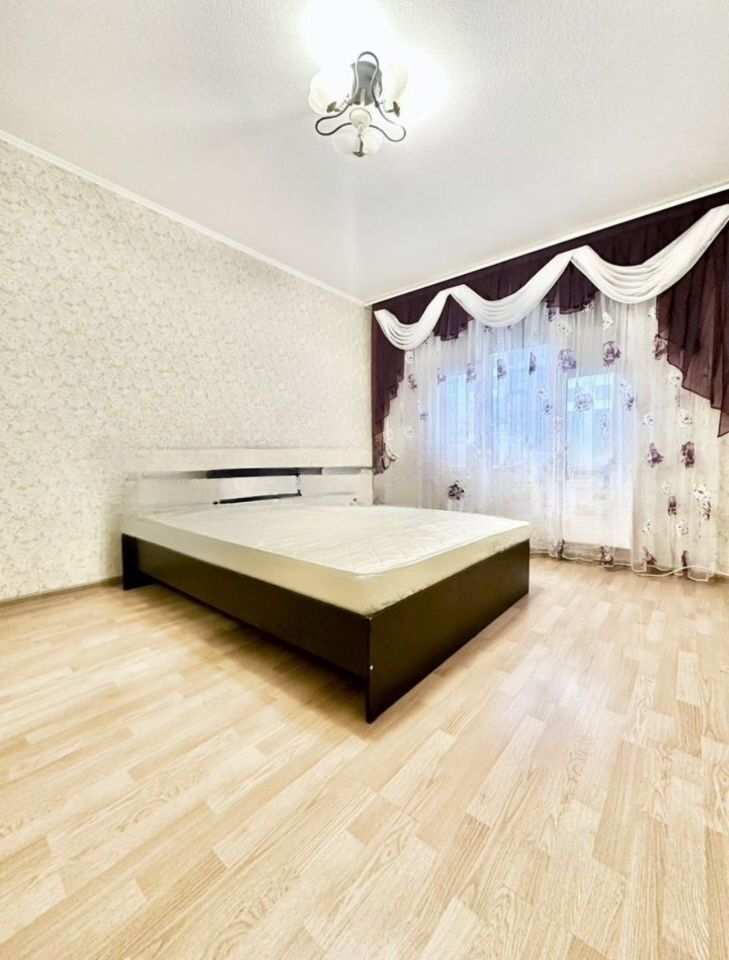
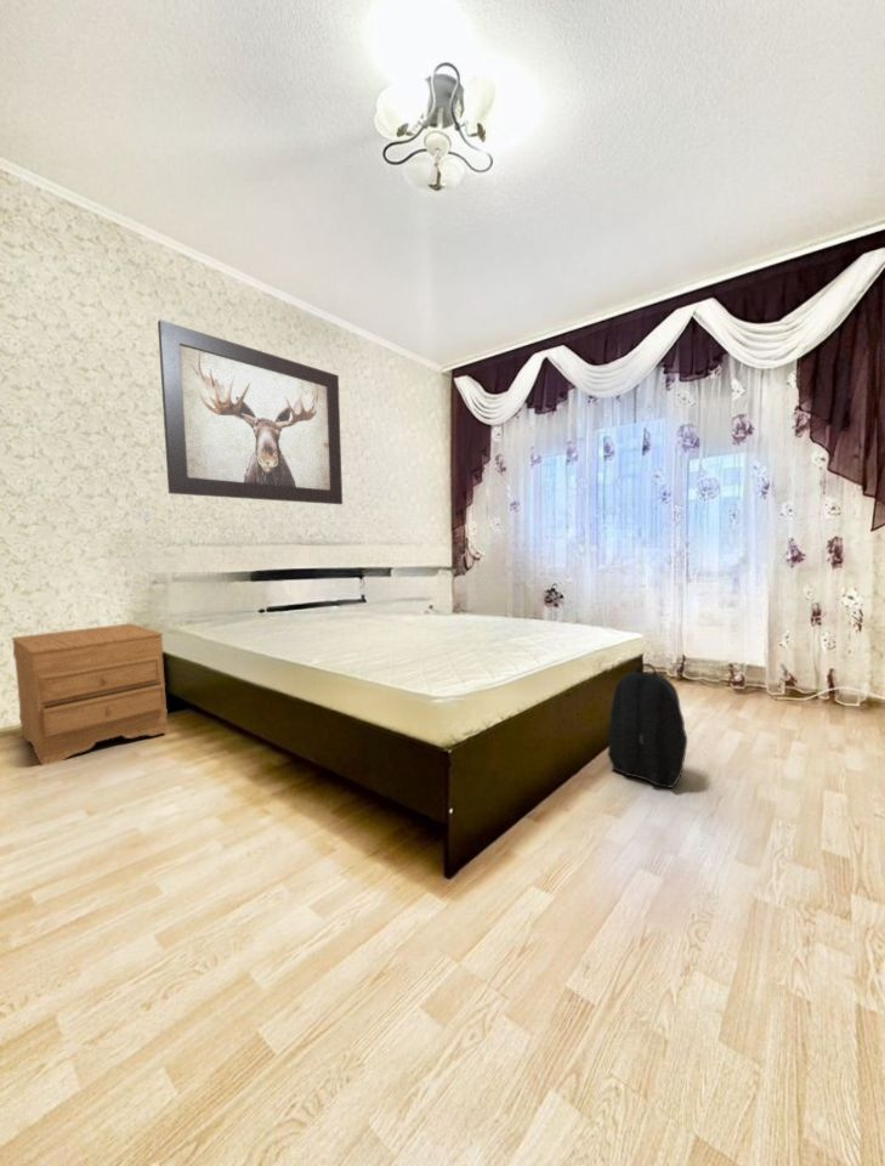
+ backpack (647, 719)
+ nightstand (92, 686)
+ wall art (263, 426)
